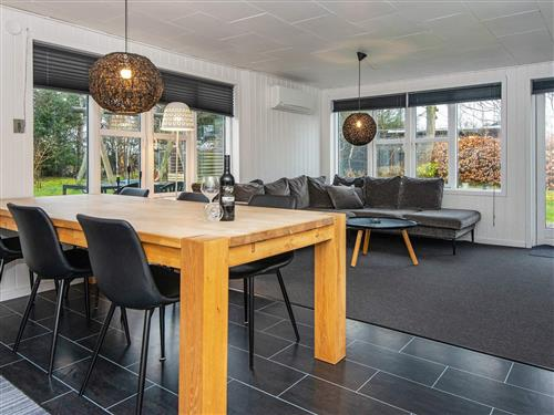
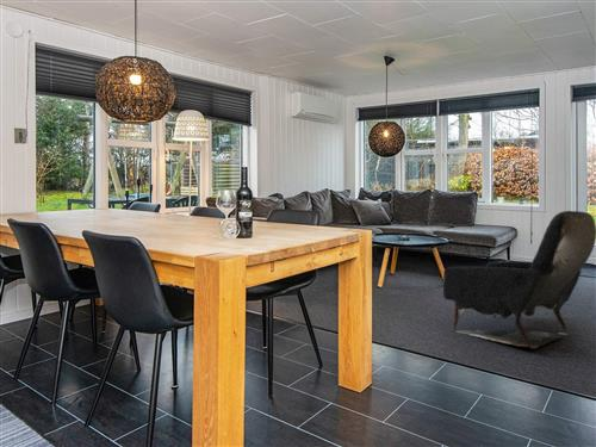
+ armchair (511, 272)
